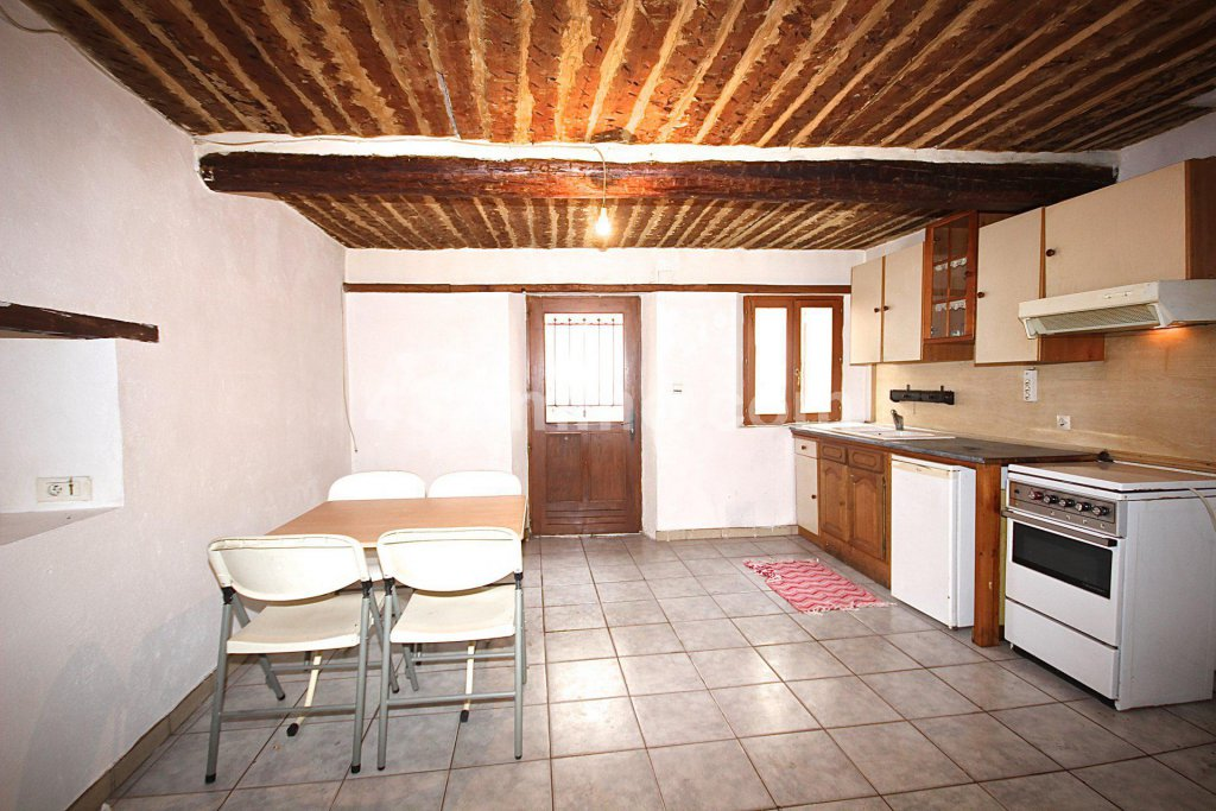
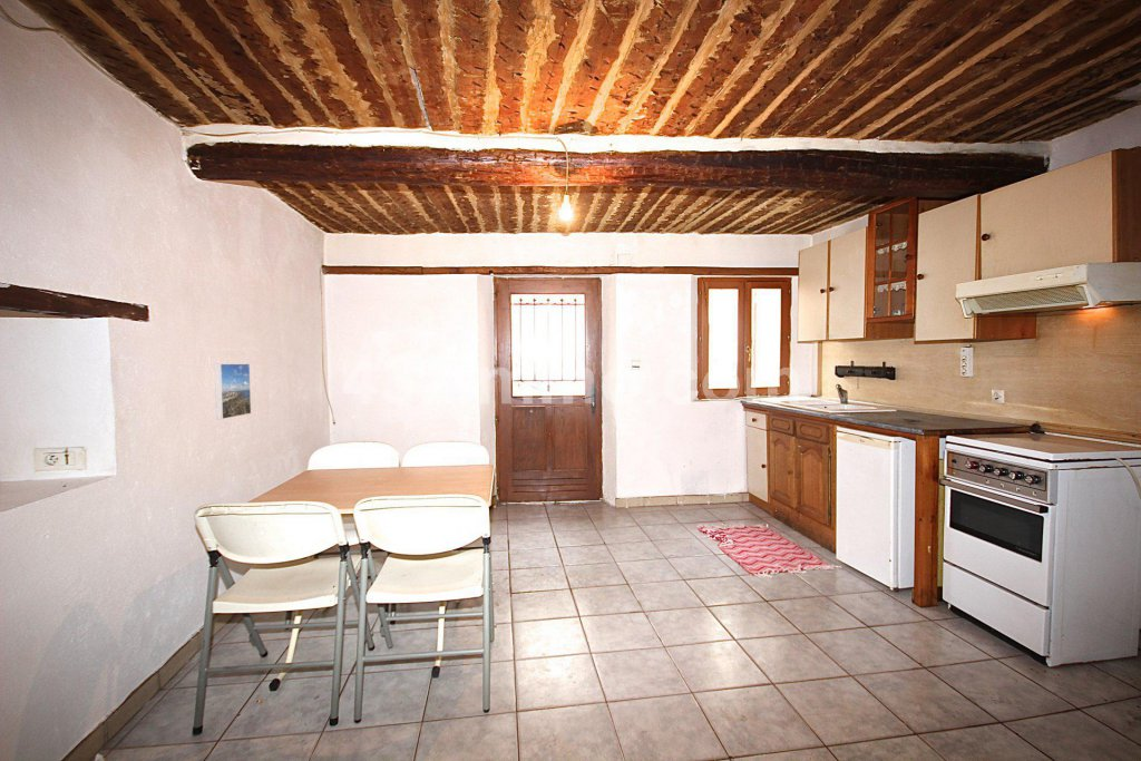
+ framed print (233, 390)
